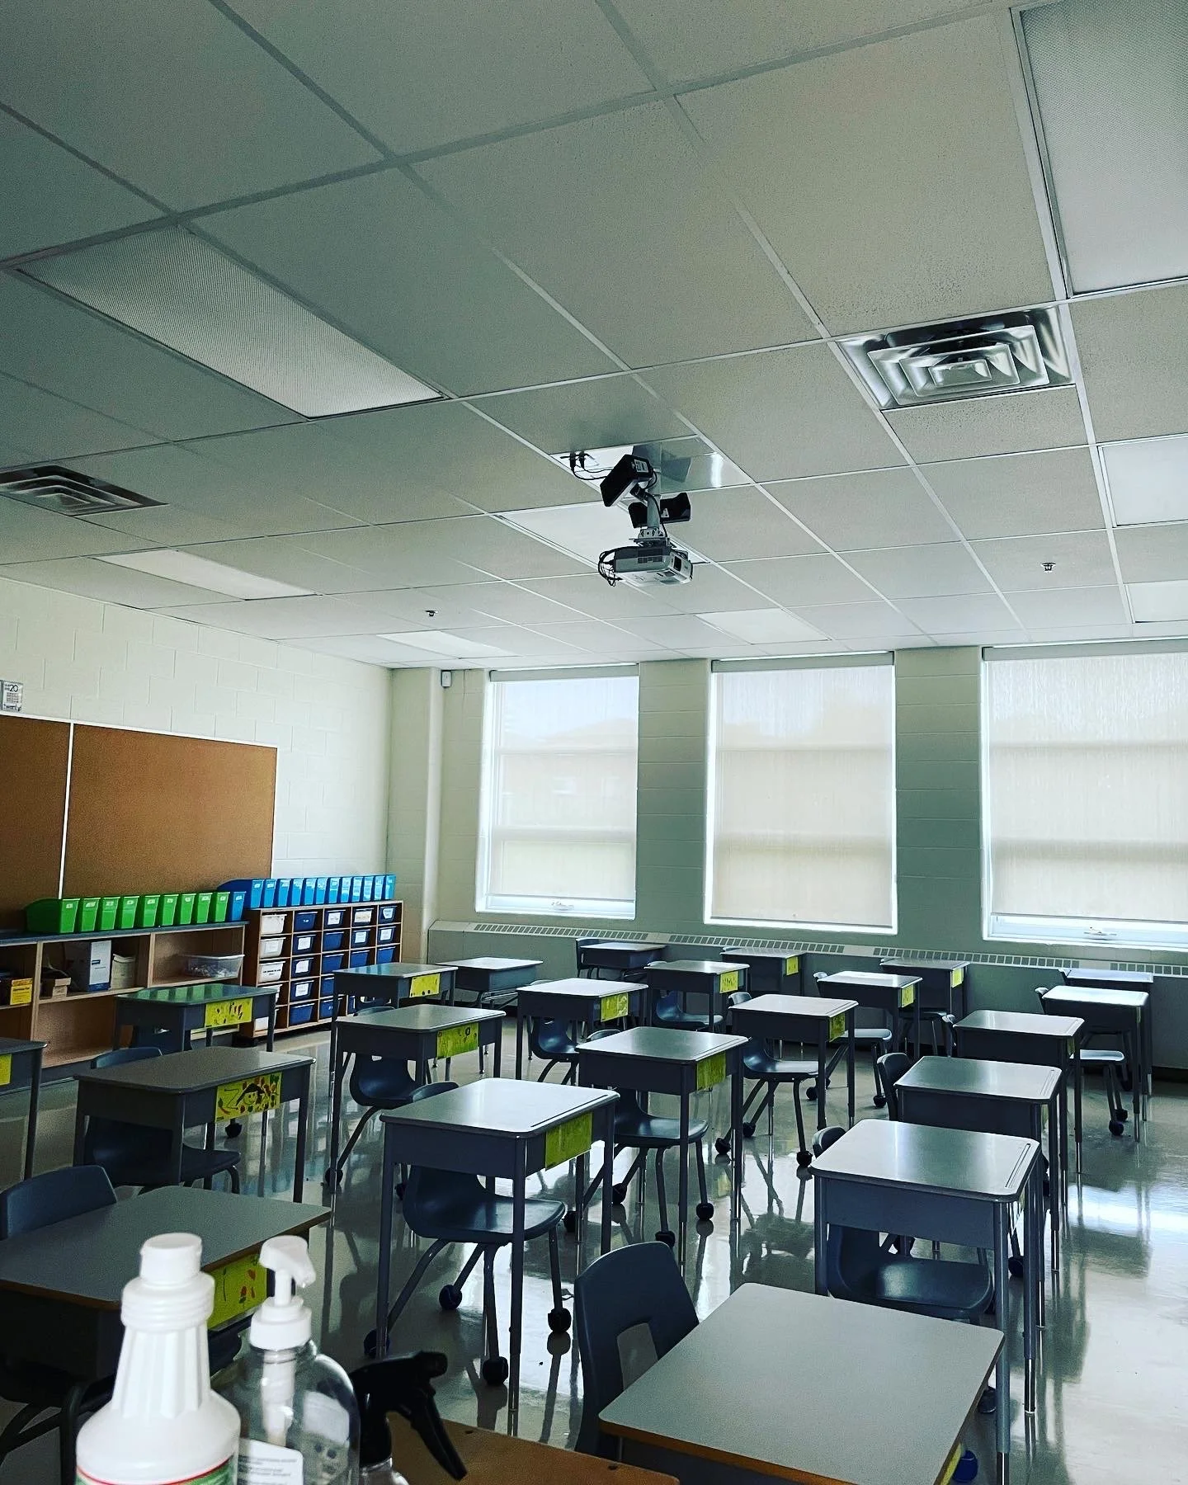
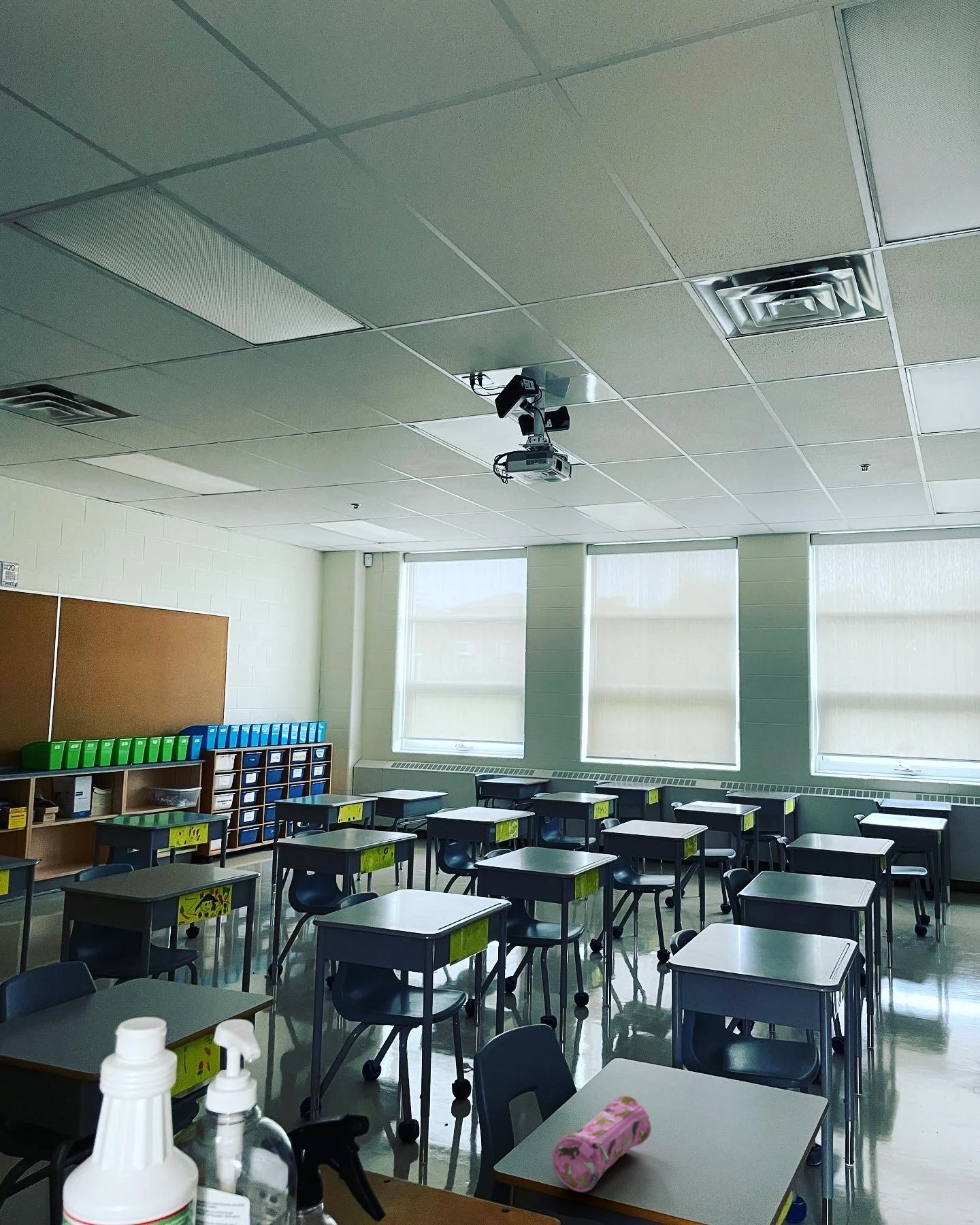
+ pencil case (603, 1140)
